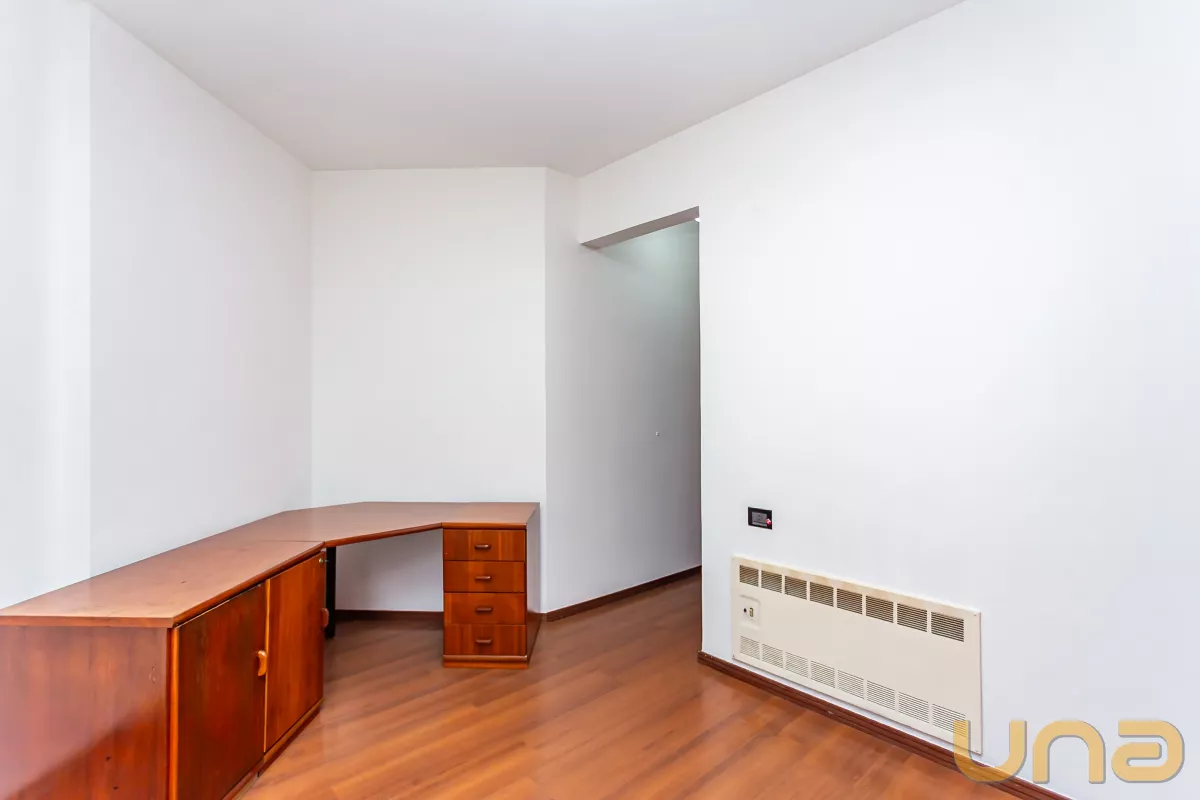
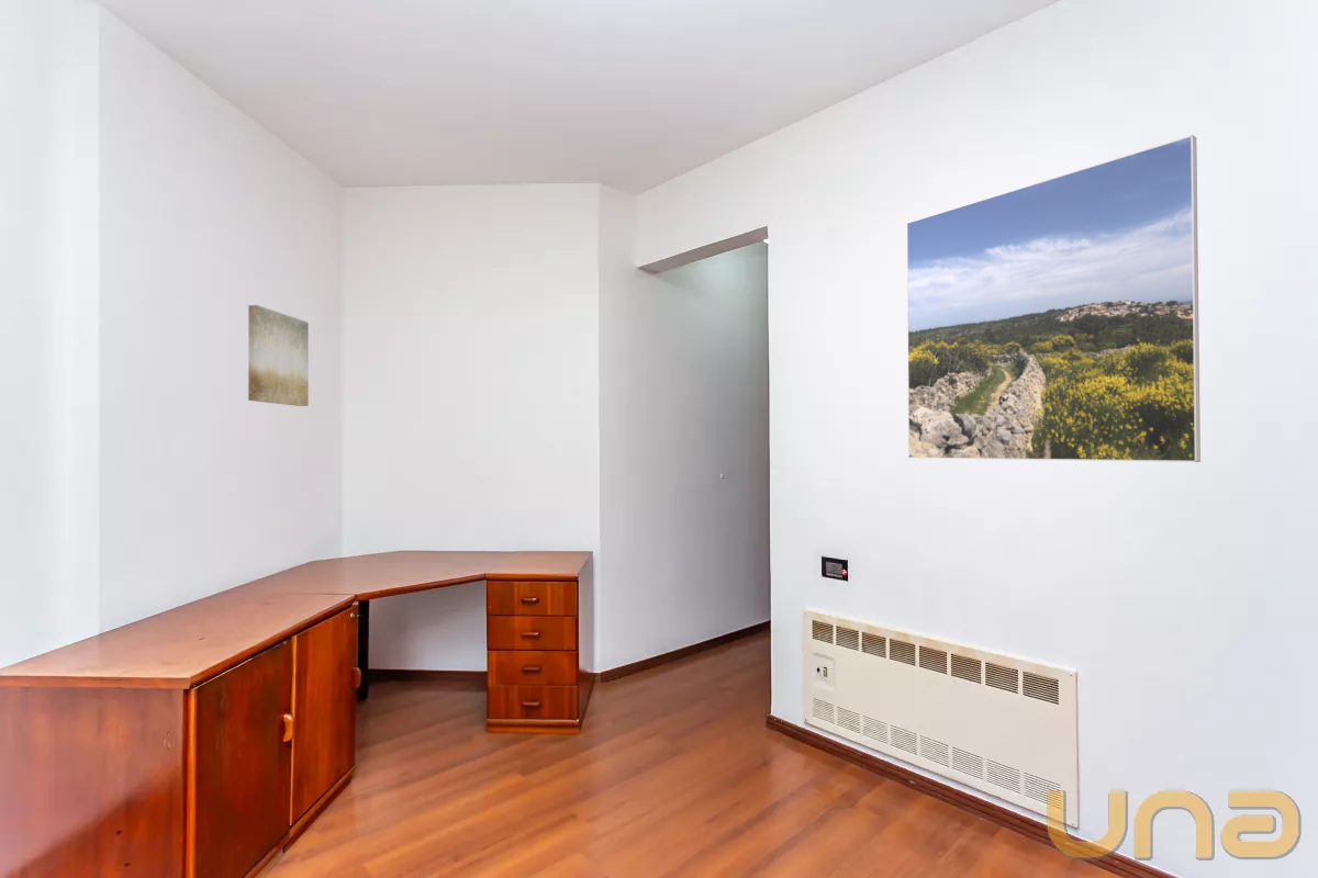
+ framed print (1029, 323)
+ wall art (280, 359)
